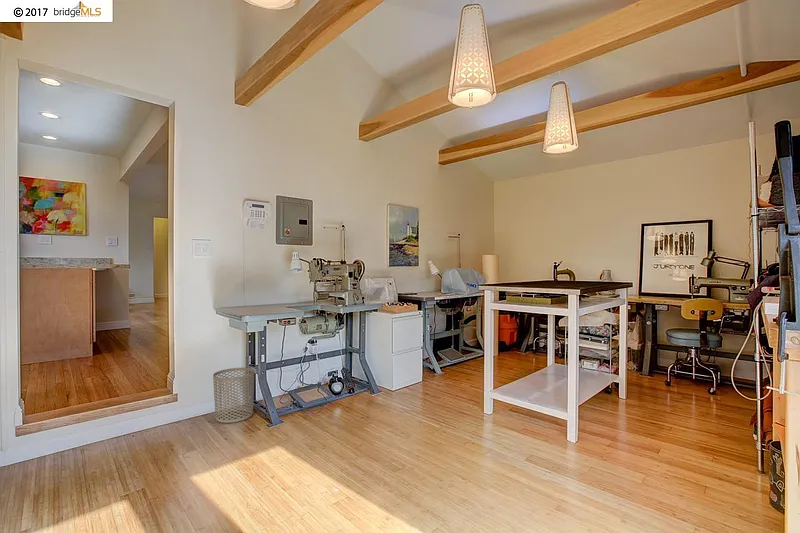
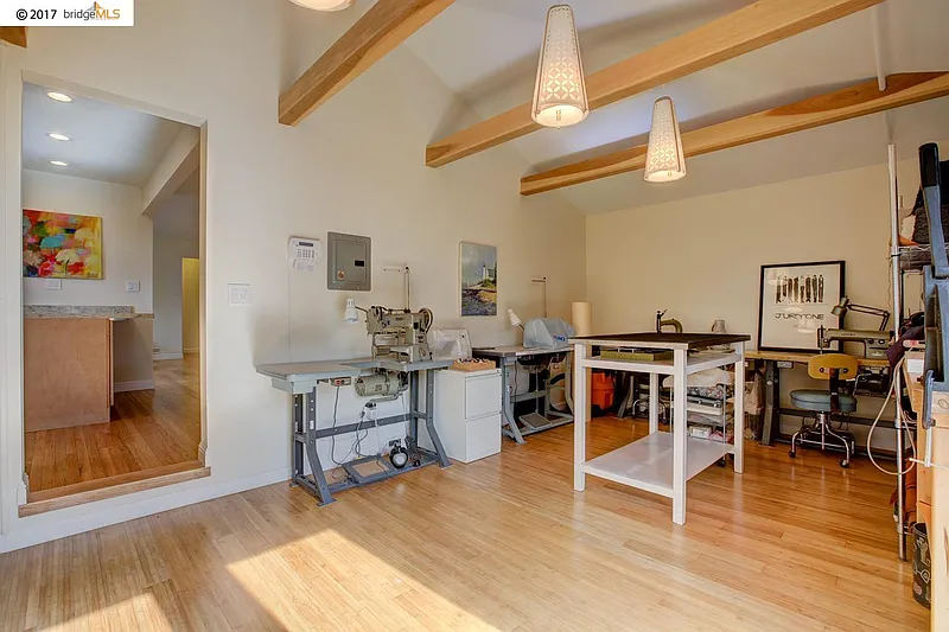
- waste bin (234, 394)
